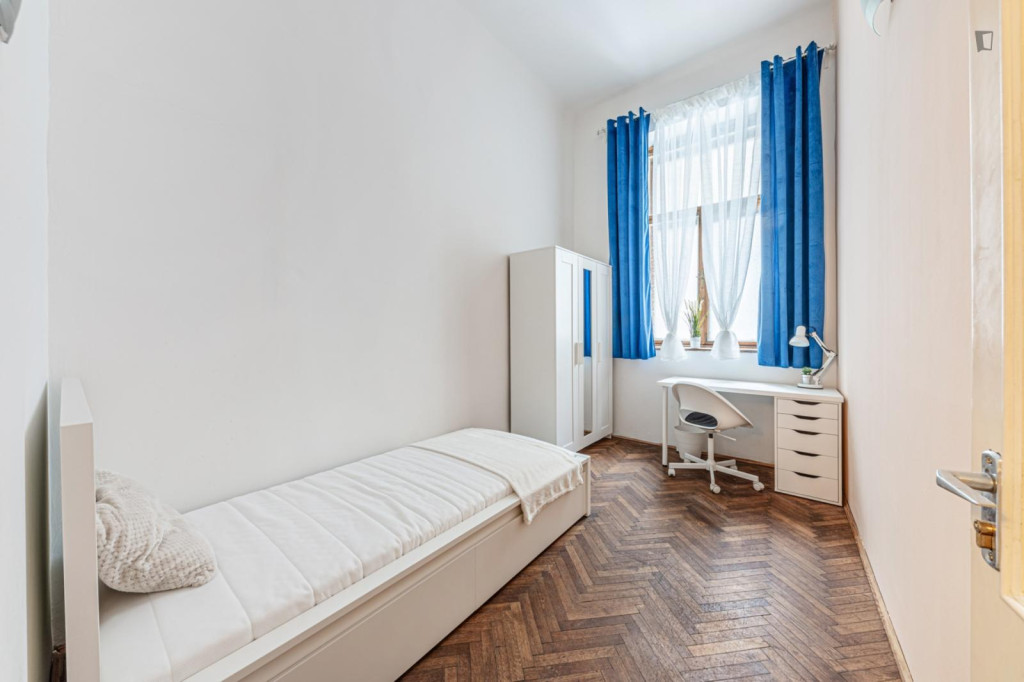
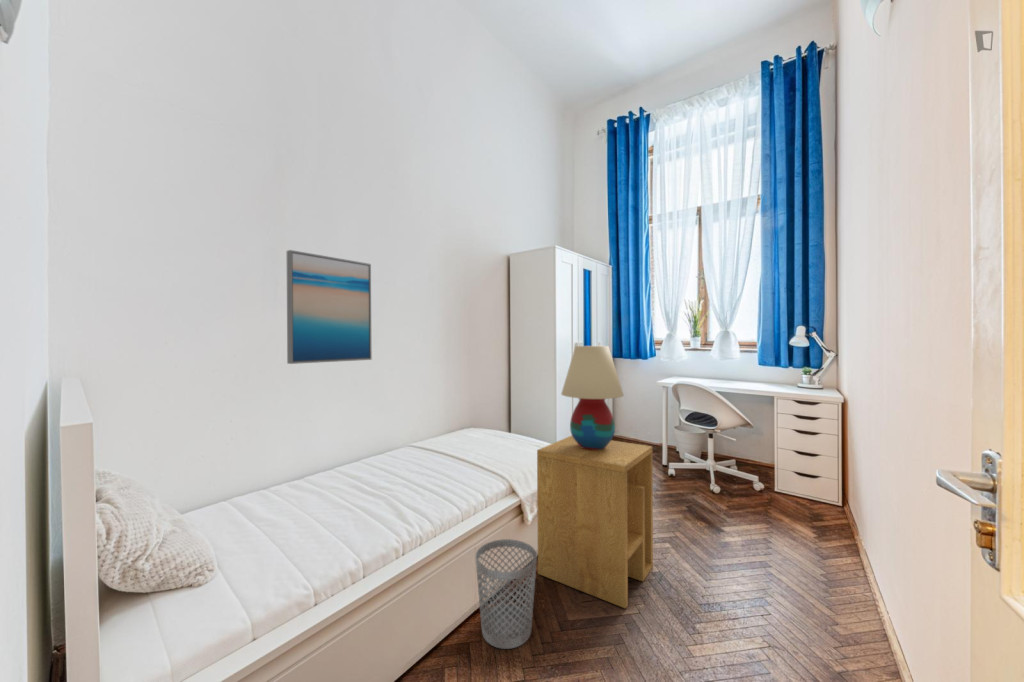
+ table lamp (592, 396)
+ side table (595, 509)
+ wastebasket (506, 592)
+ wall art (332, 309)
